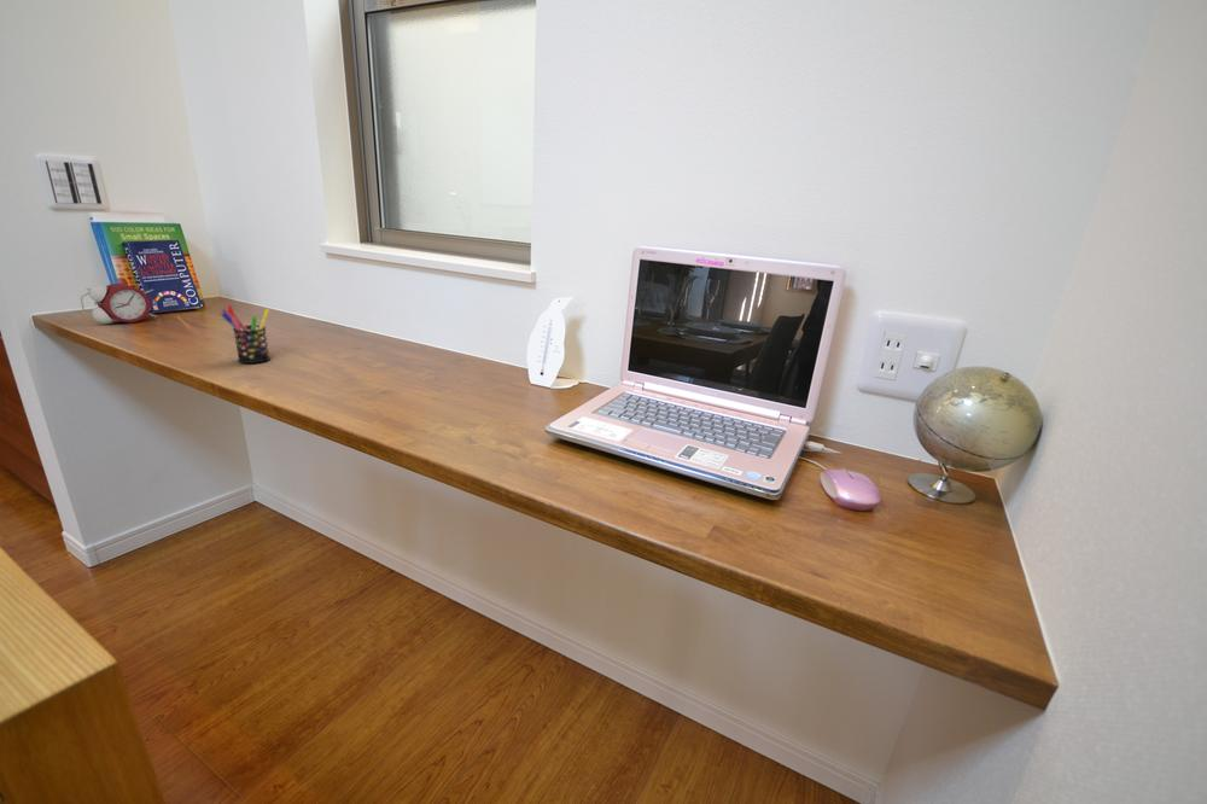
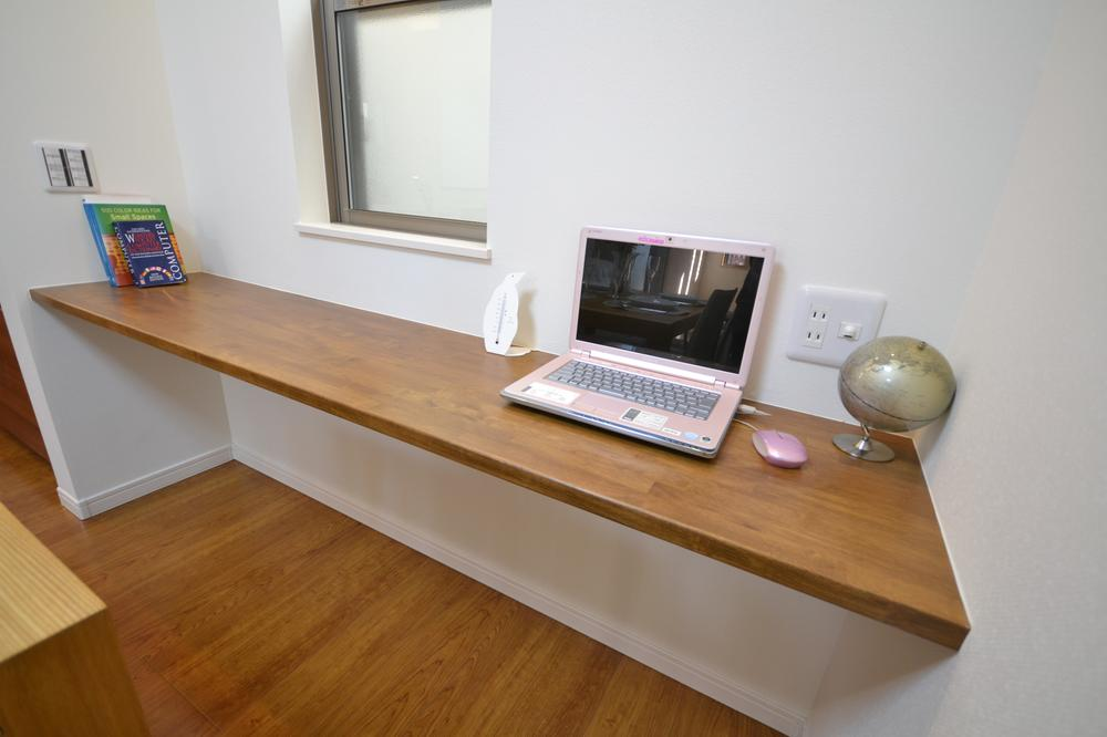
- pen holder (249, 333)
- alarm clock (118, 302)
